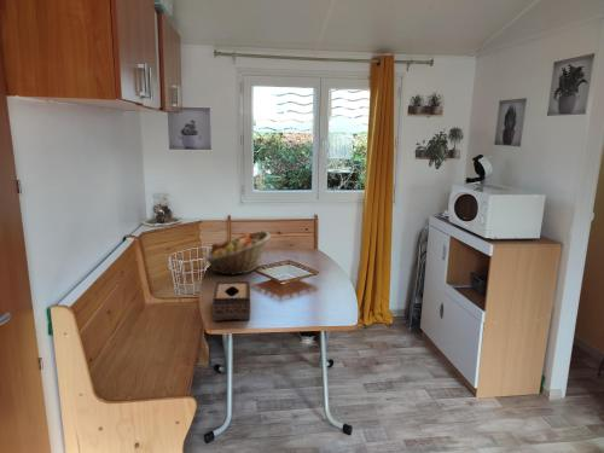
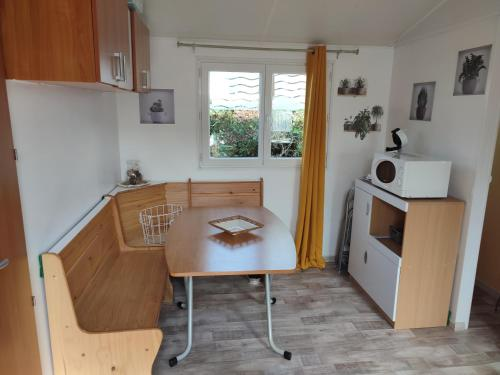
- tissue box (232, 300)
- fruit basket (238, 250)
